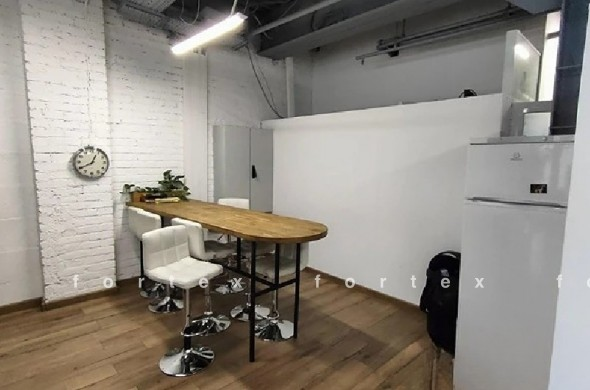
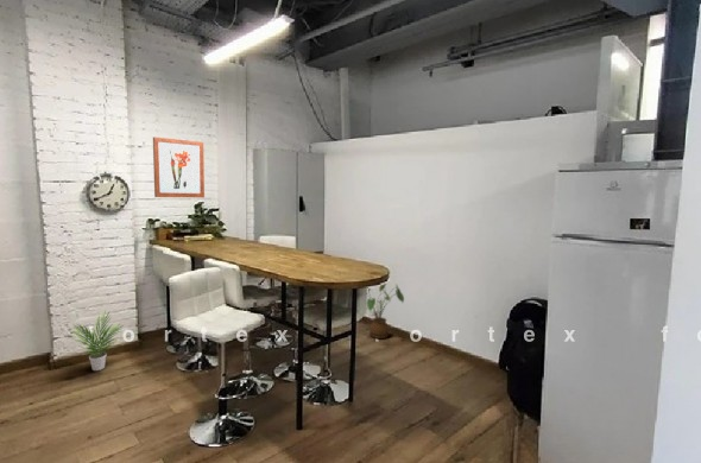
+ potted plant (96, 342)
+ wall art (179, 169)
+ house plant (380, 310)
